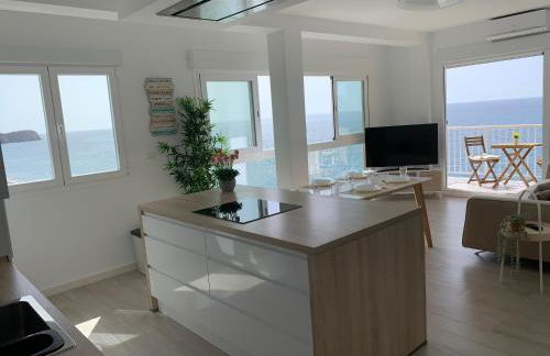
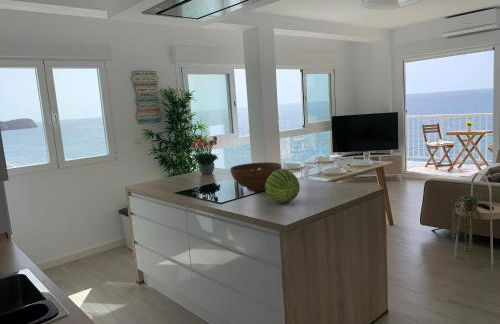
+ fruit (282, 186)
+ fruit bowl (256, 177)
